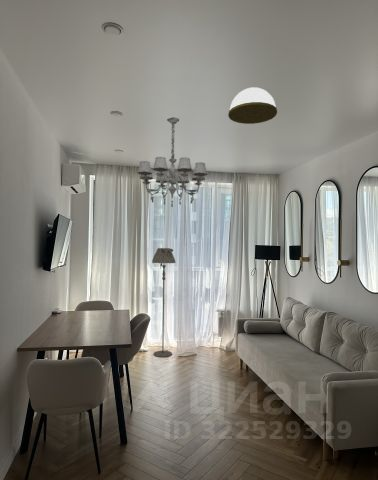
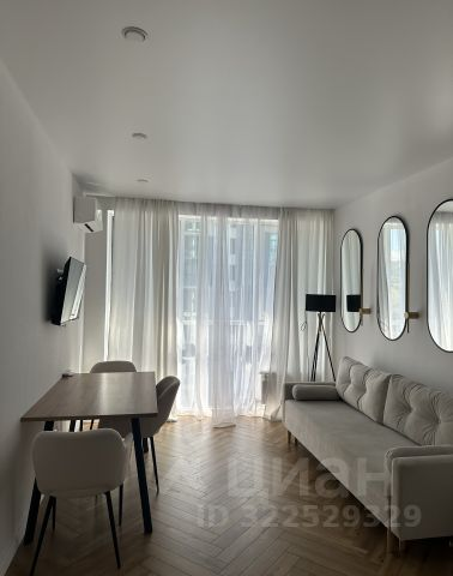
- dome light (252, 102)
- floor lamp (163, 300)
- chandelier (172, 163)
